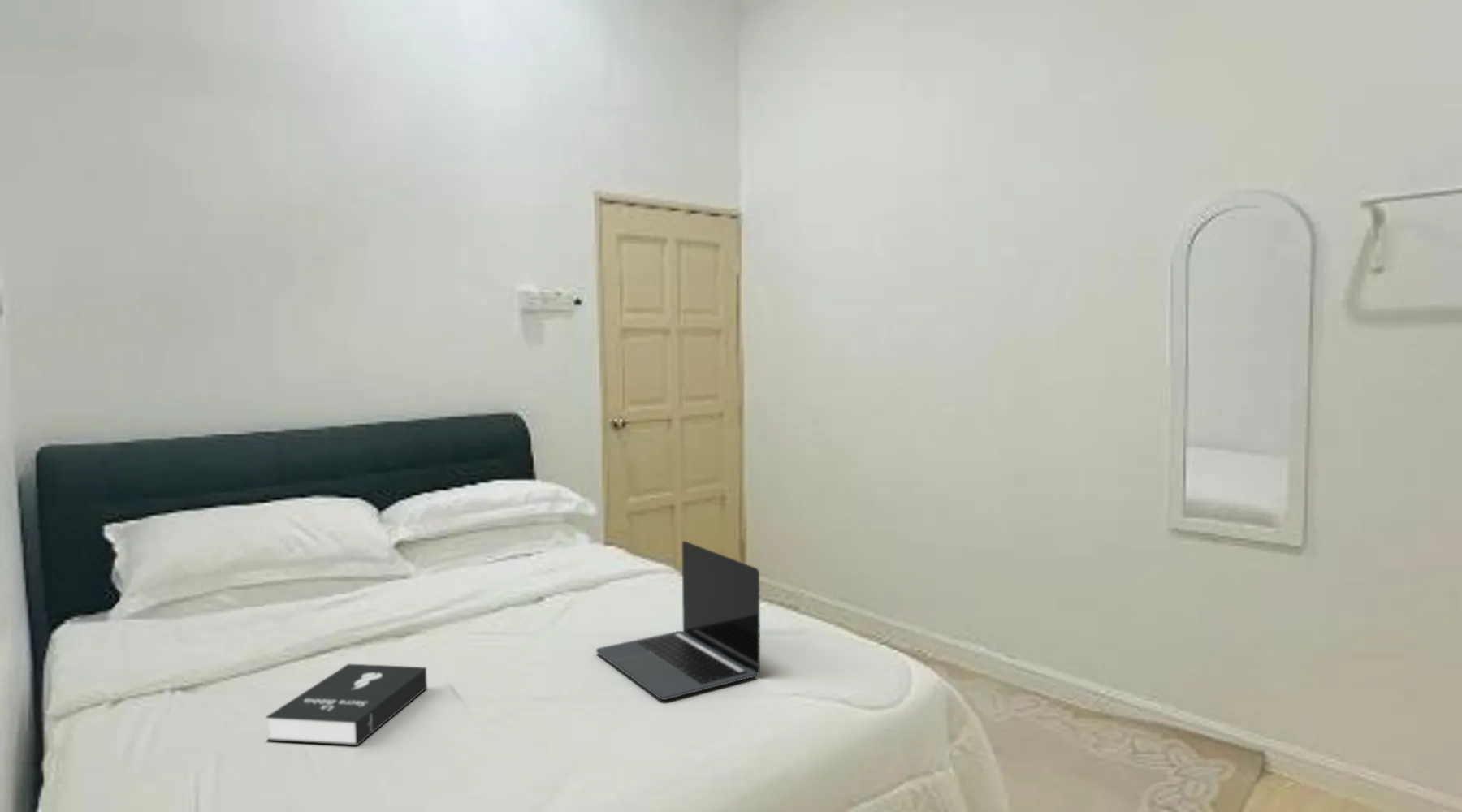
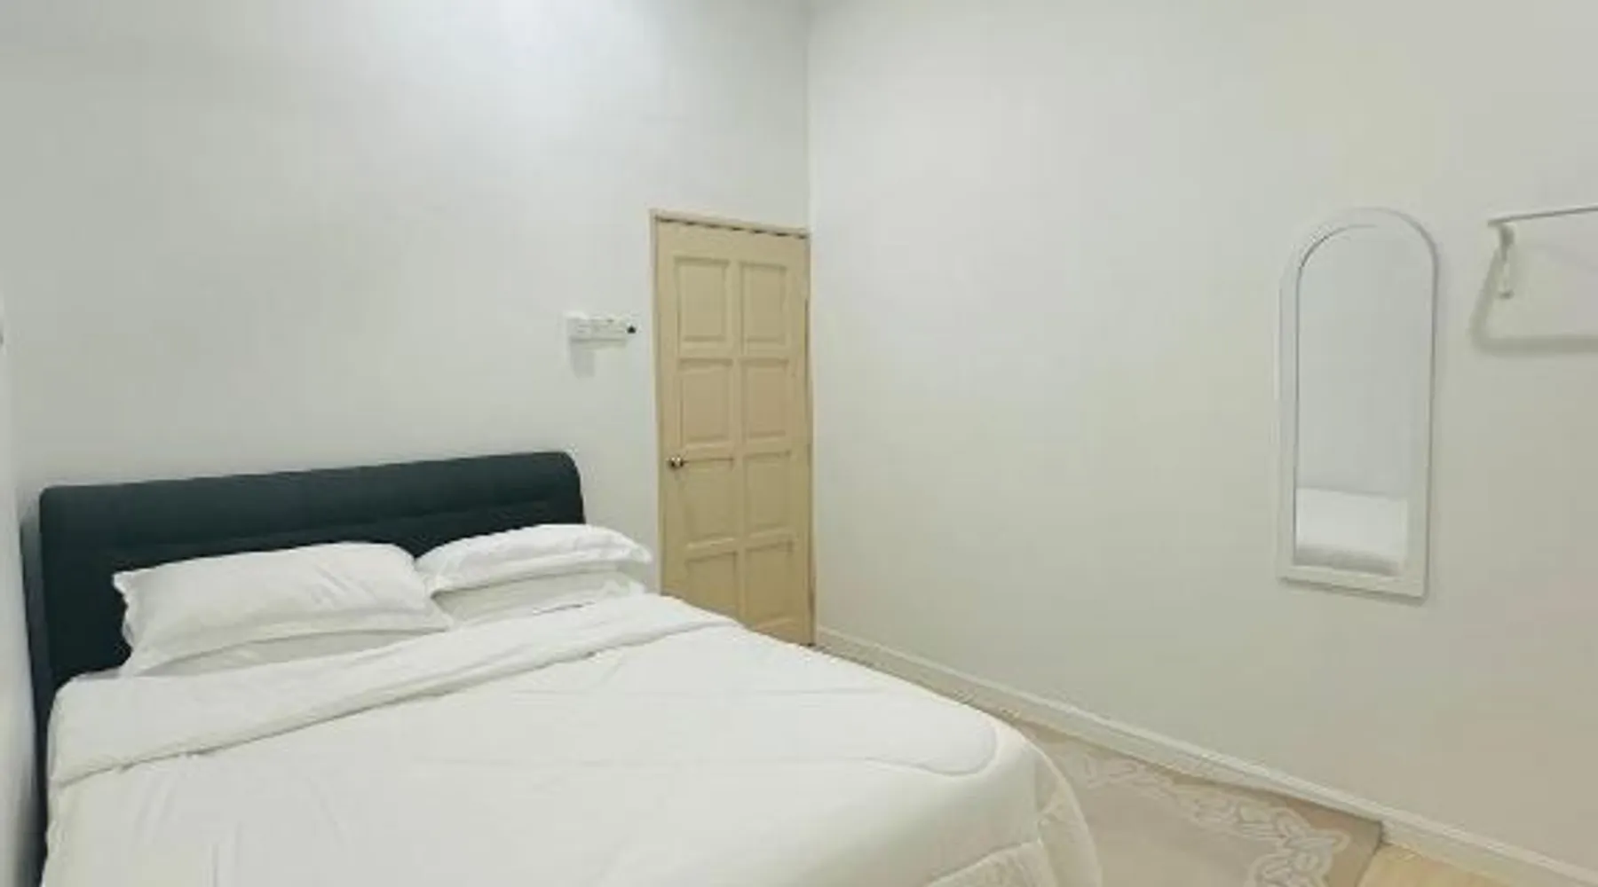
- booklet (353, 701)
- laptop (683, 612)
